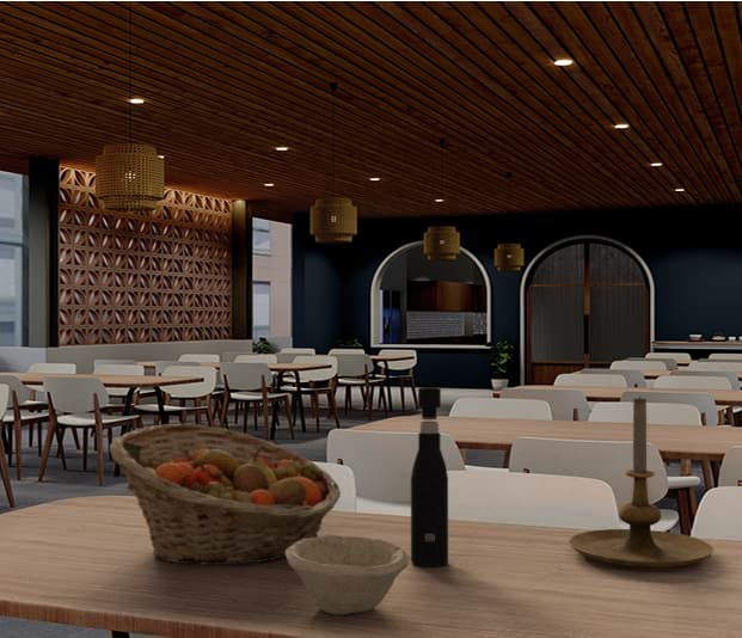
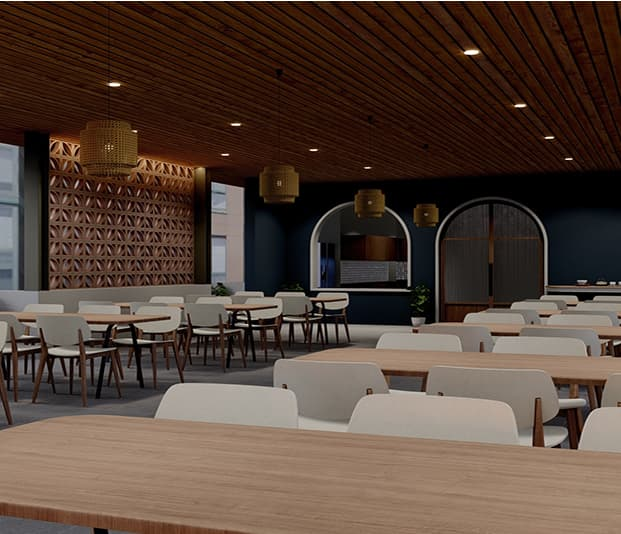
- candle holder (639, 474)
- pepper grinder (429, 474)
- bowl (347, 577)
- fruit basket (228, 486)
